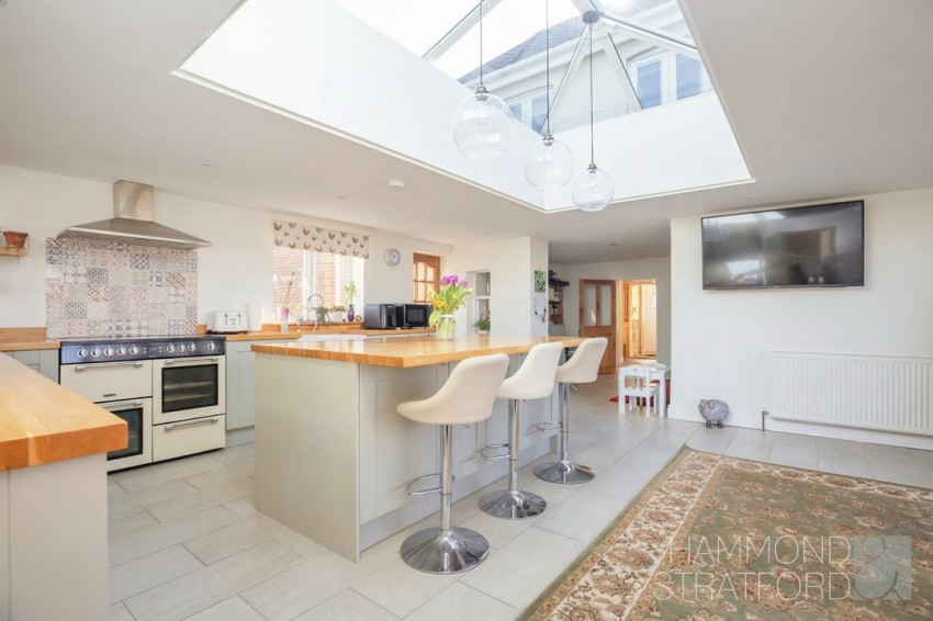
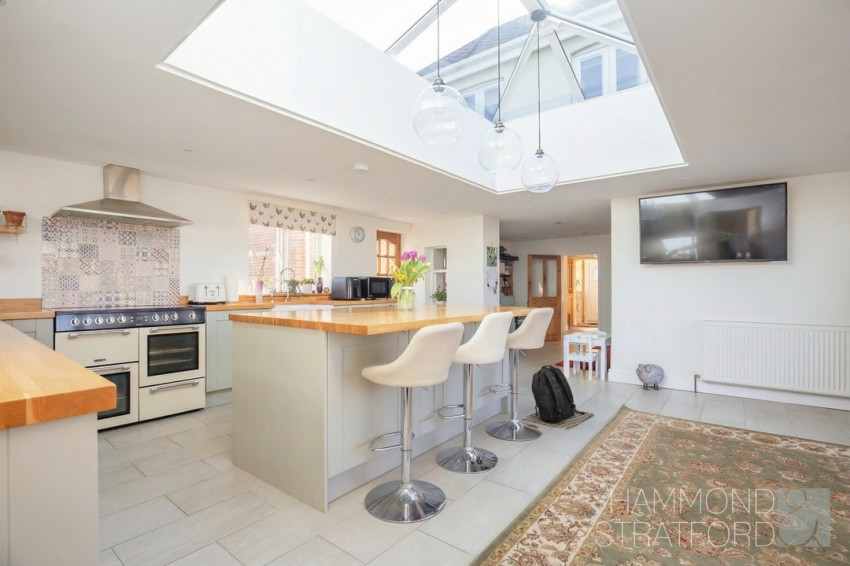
+ backpack (558, 391)
